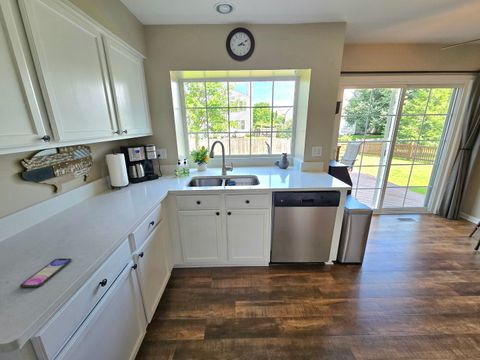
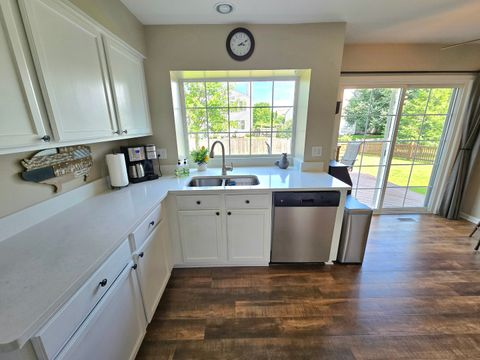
- smartphone (47, 271)
